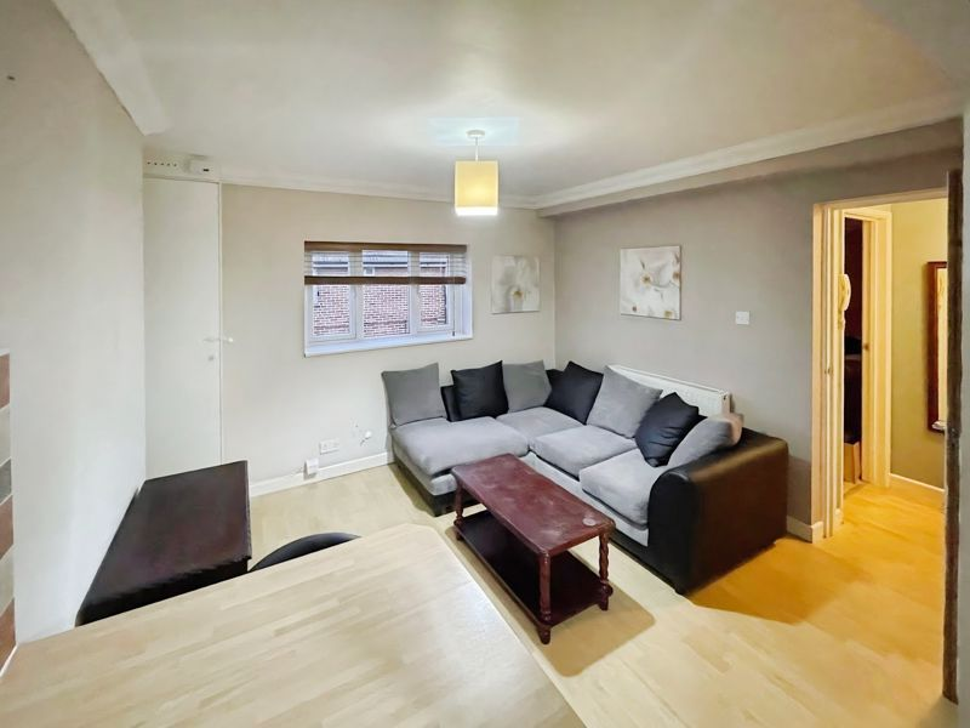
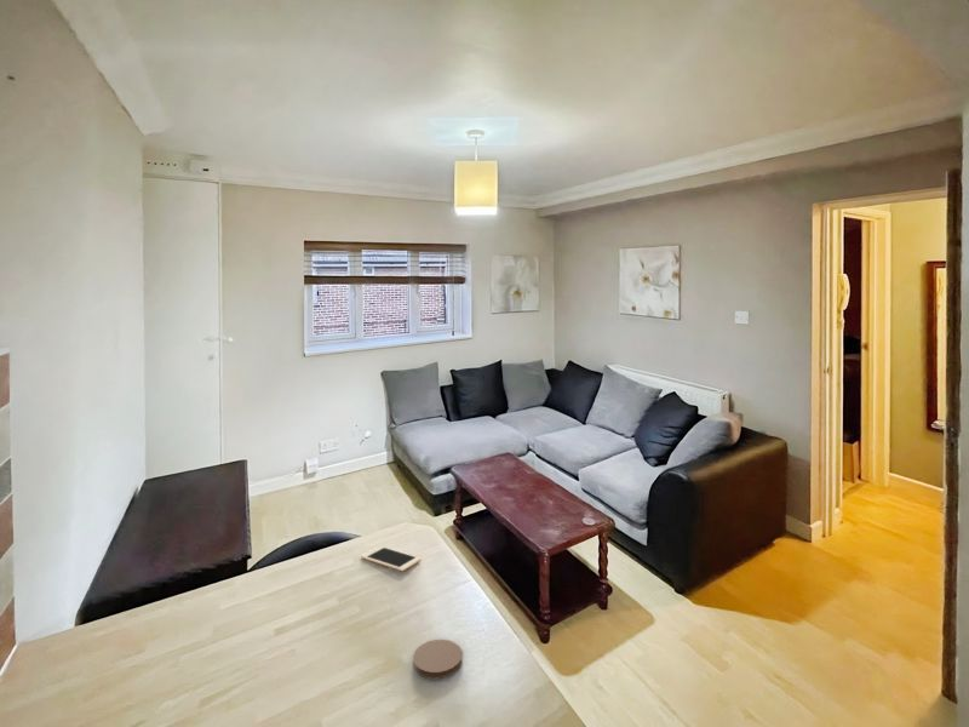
+ cell phone (390, 557)
+ coaster (437, 658)
